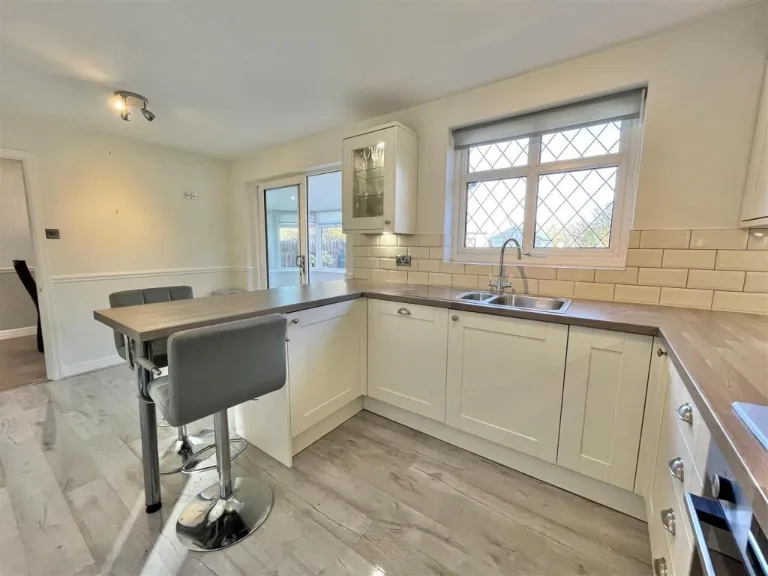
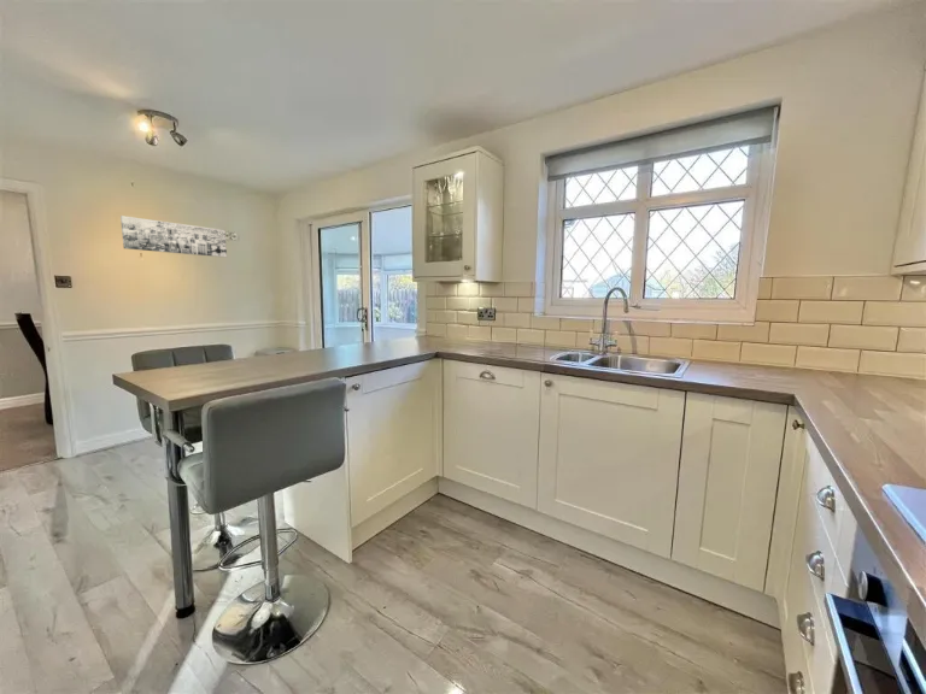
+ wall art (178, 239)
